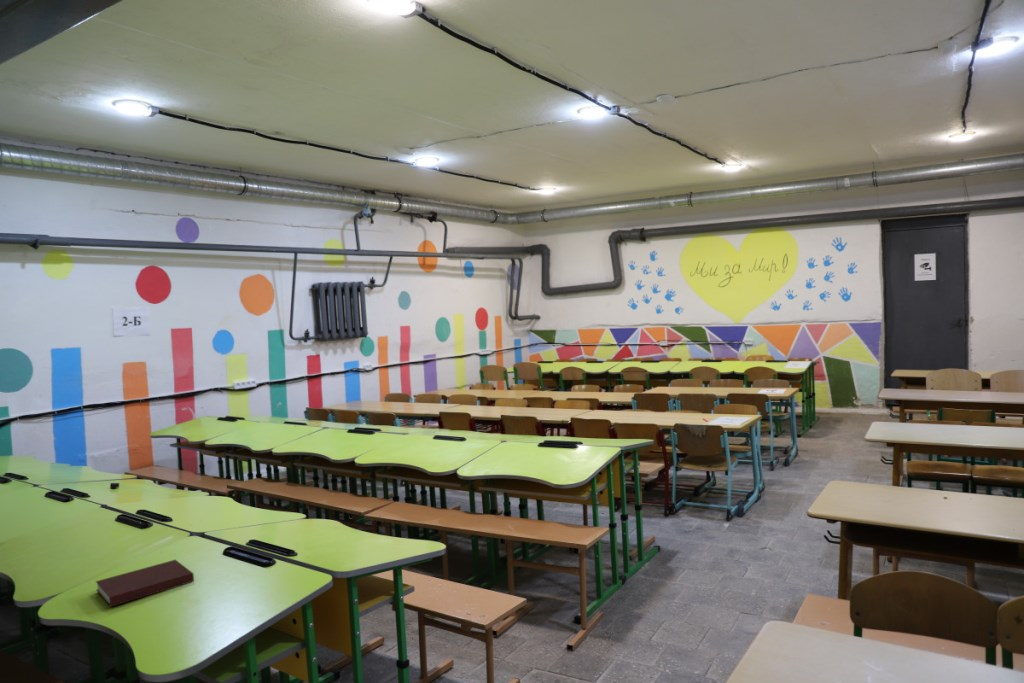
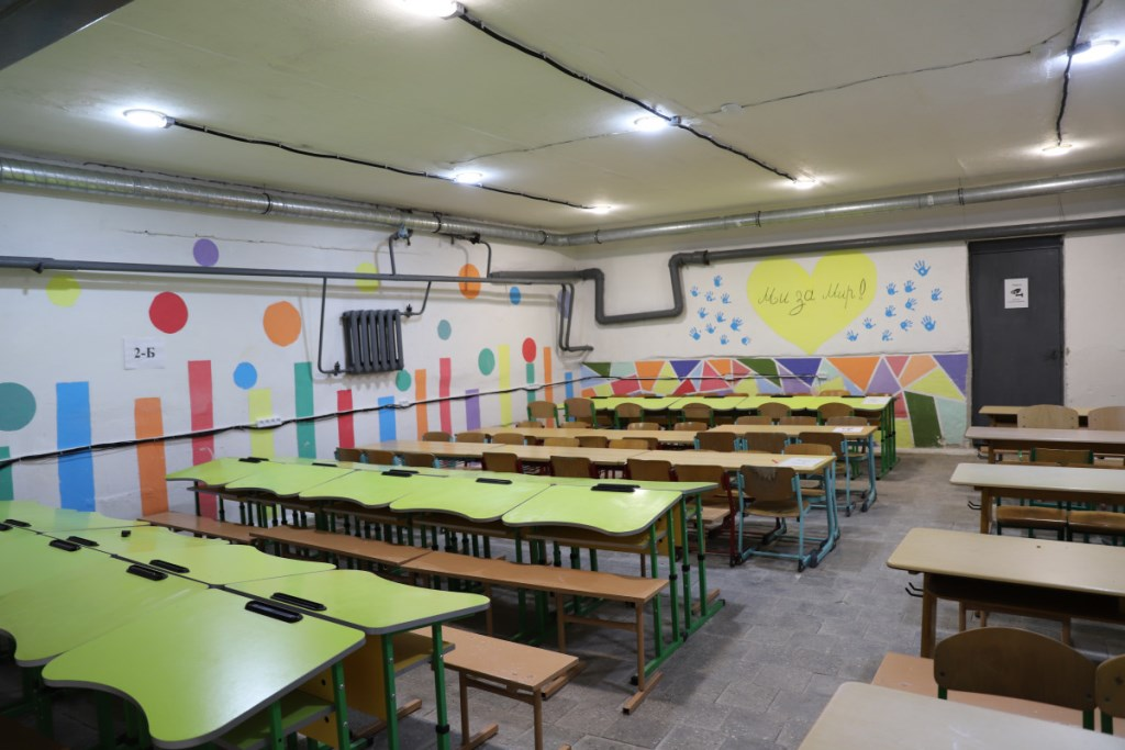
- notebook (145, 581)
